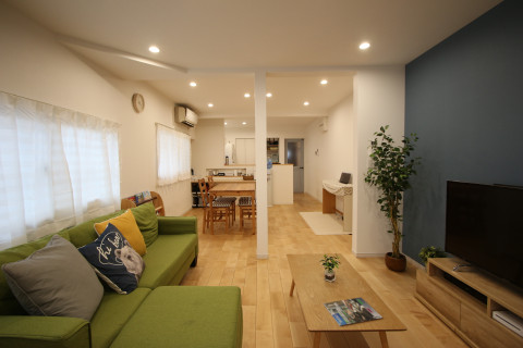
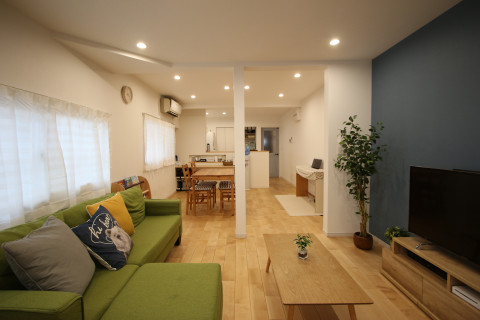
- magazine (351, 310)
